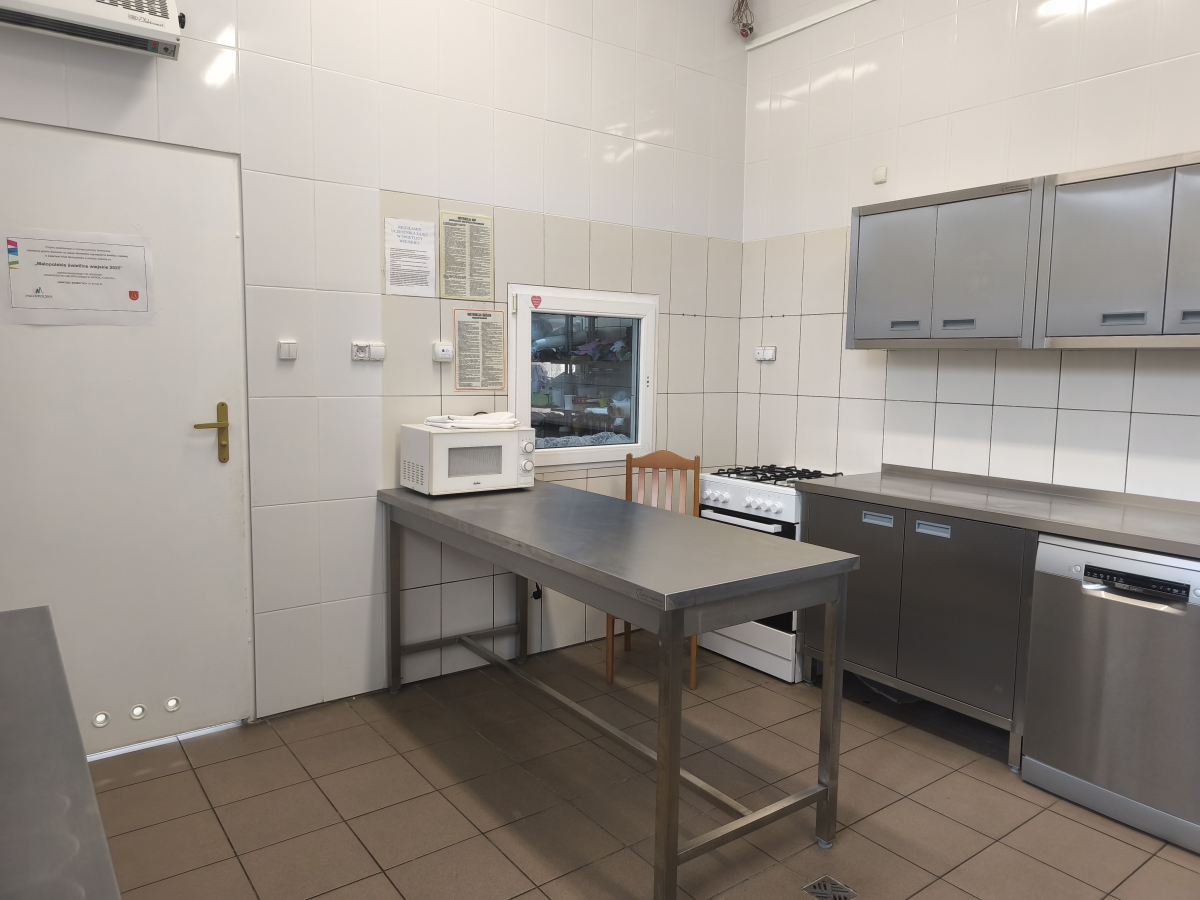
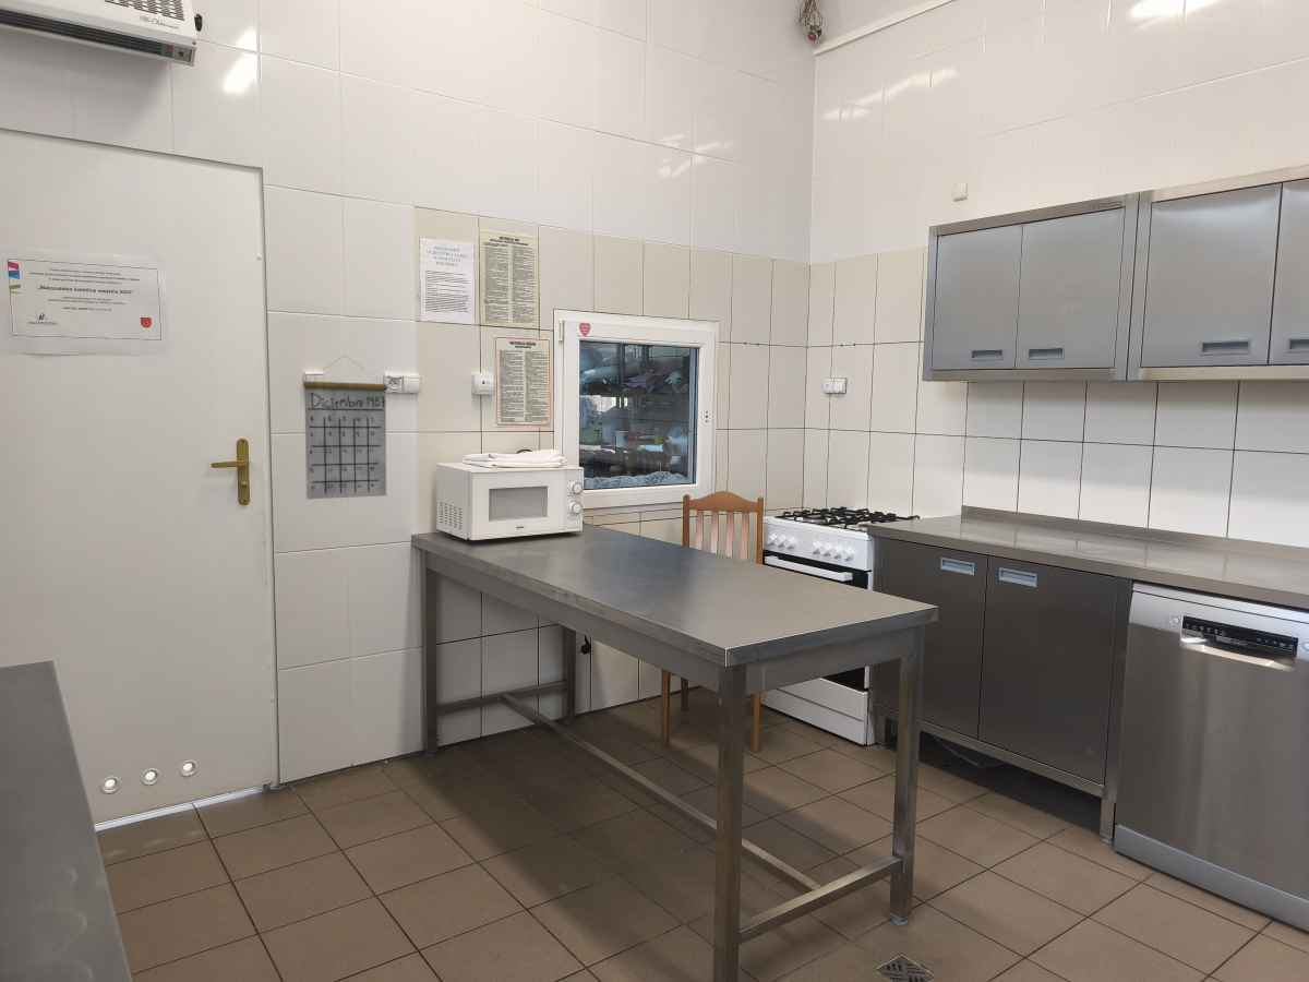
+ calendar (346, 427)
